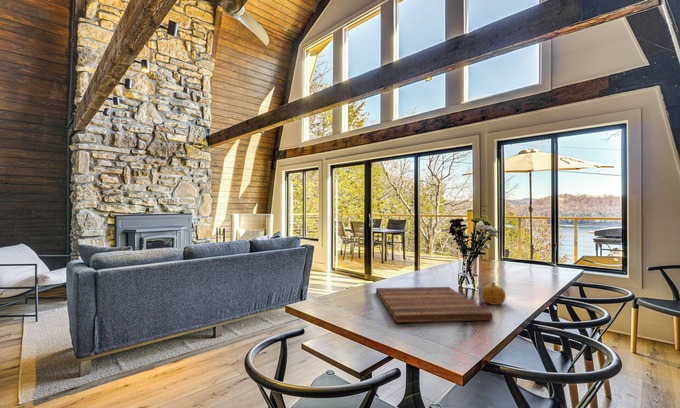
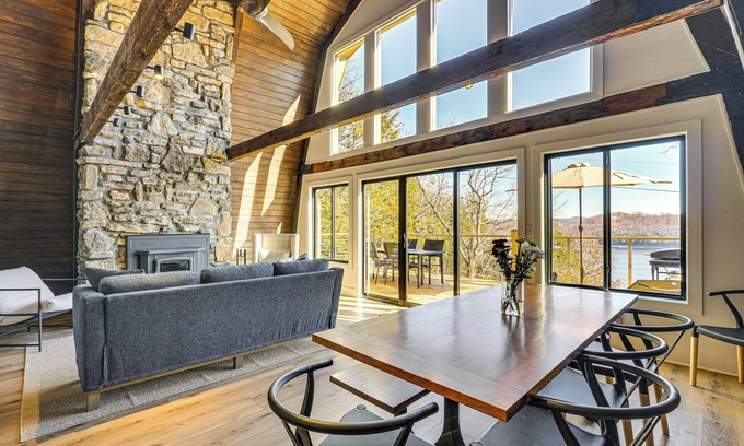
- cutting board (426, 301)
- fruit (493, 292)
